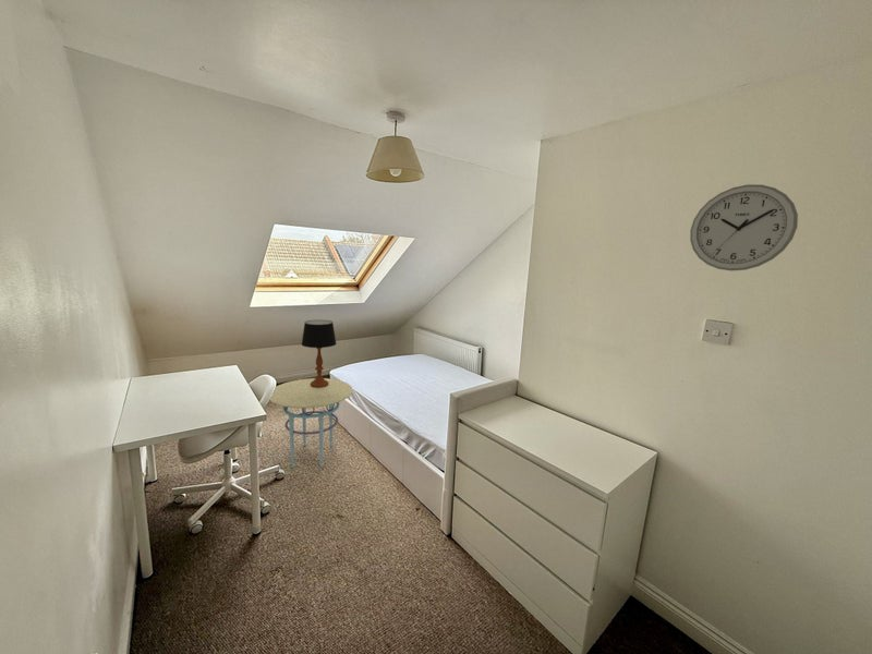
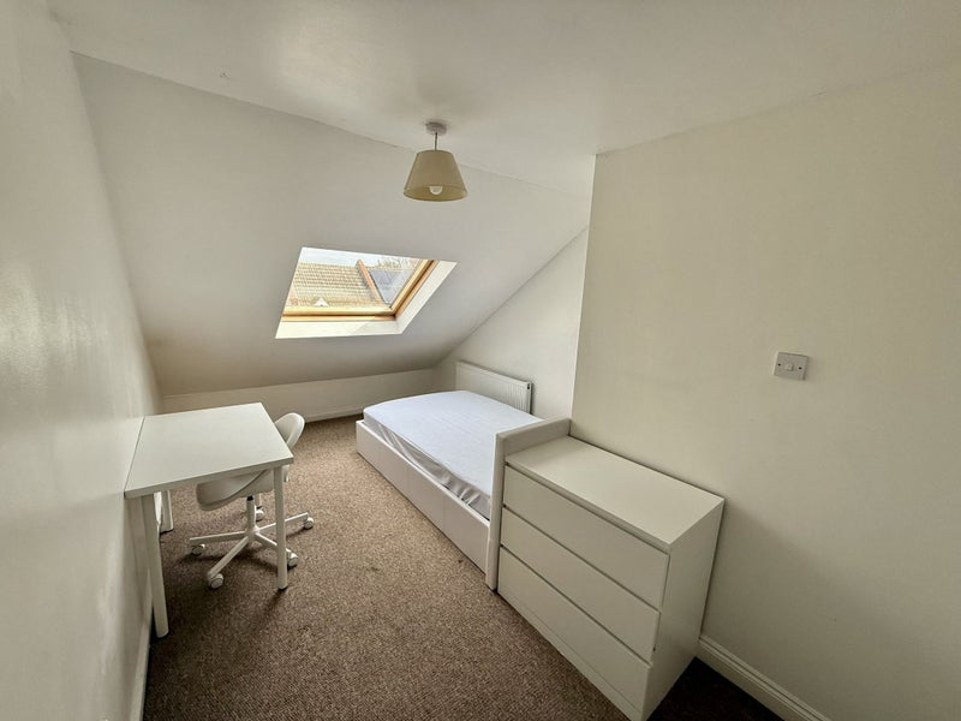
- wall clock (738, 228)
- side table (305, 423)
- table lamp (318, 353)
